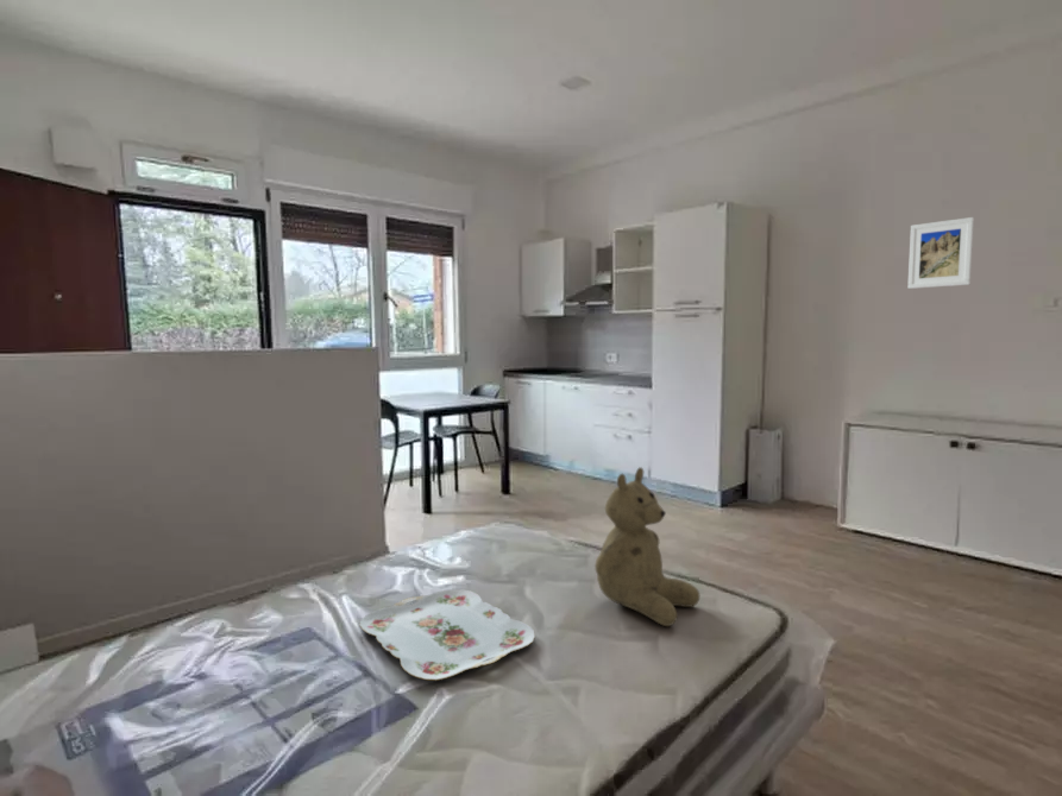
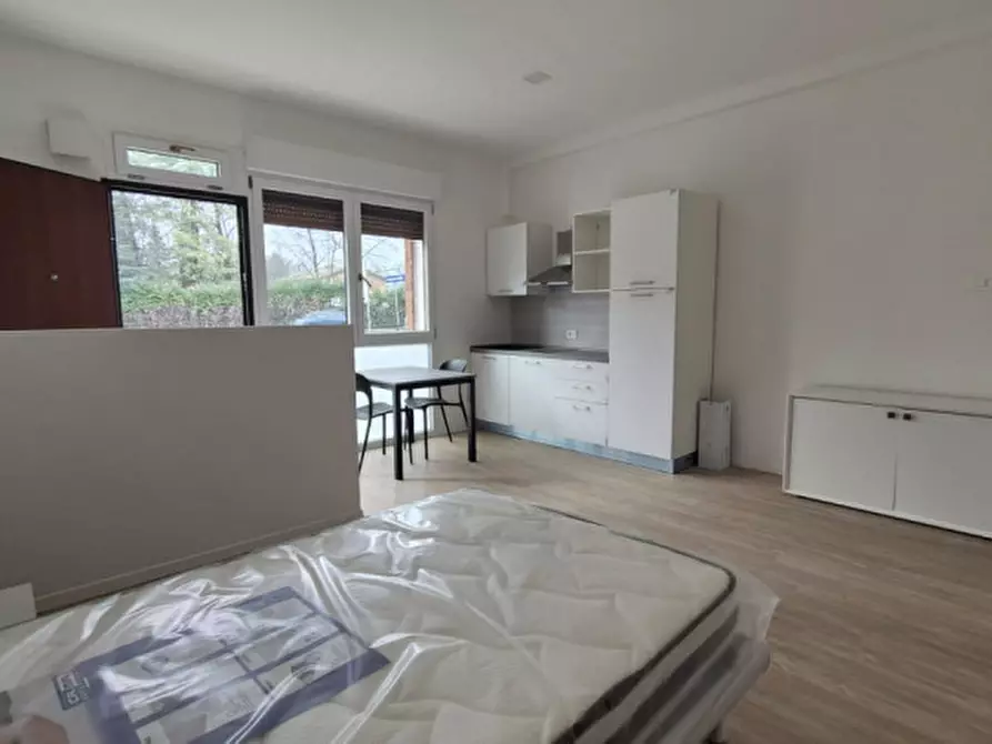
- serving tray (445, 630)
- teddy bear (647, 539)
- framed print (940, 254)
